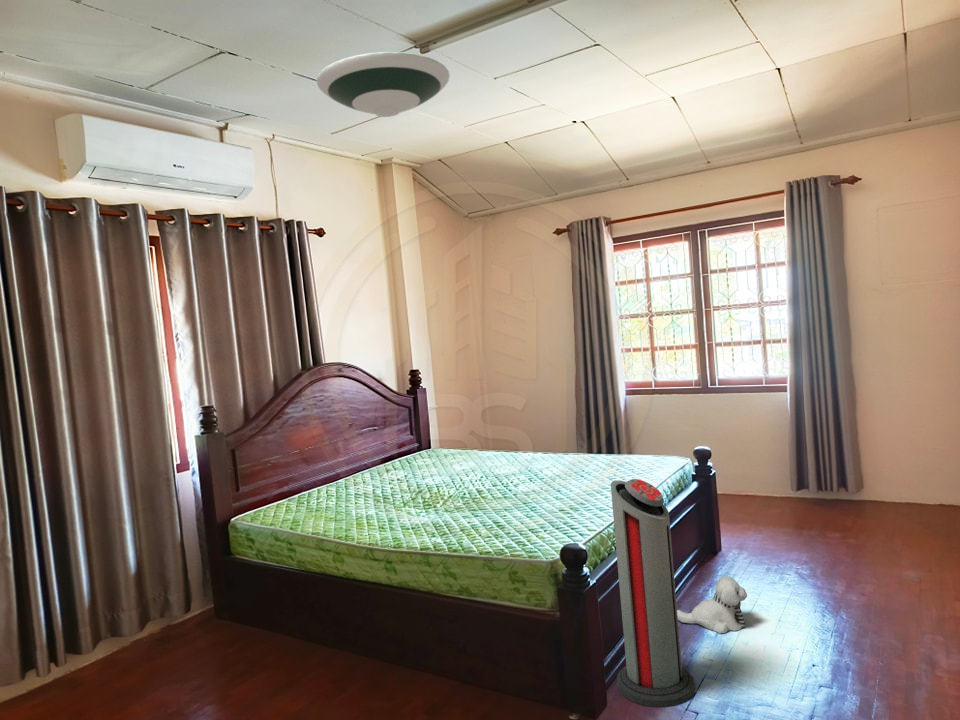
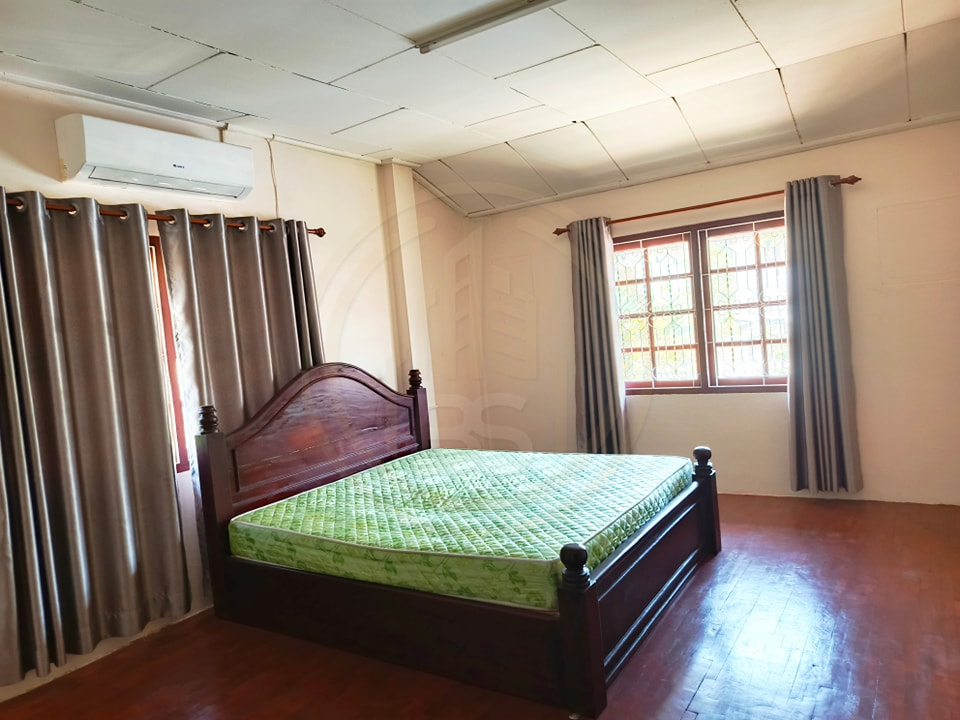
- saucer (385, 97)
- air purifier (646, 583)
- plush toy (711, 599)
